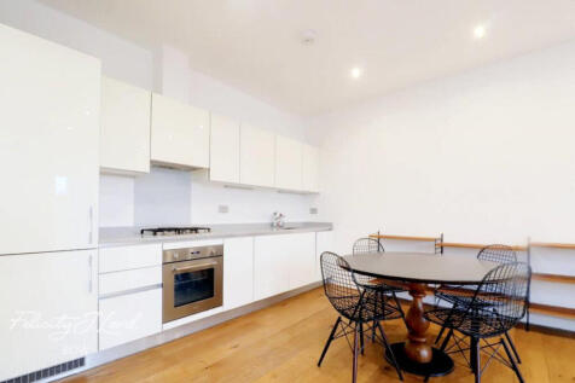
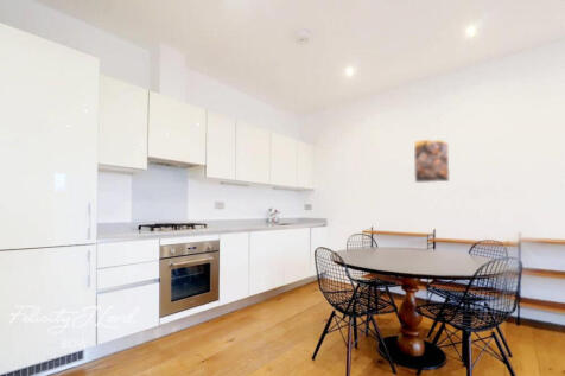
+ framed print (431, 160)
